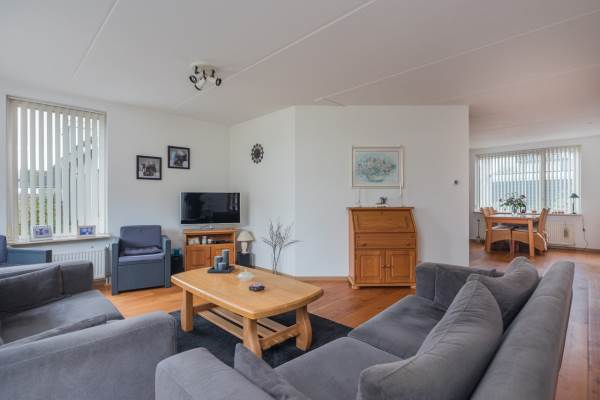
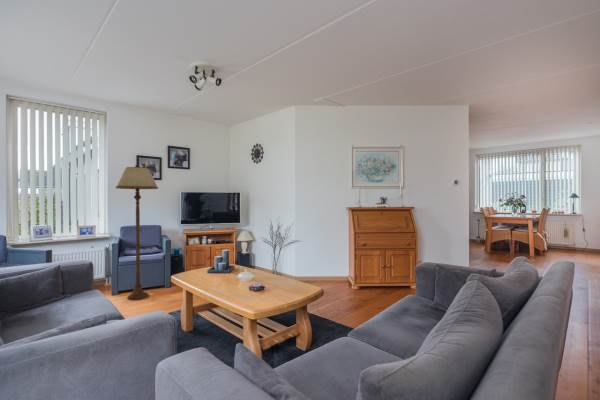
+ floor lamp (137, 230)
